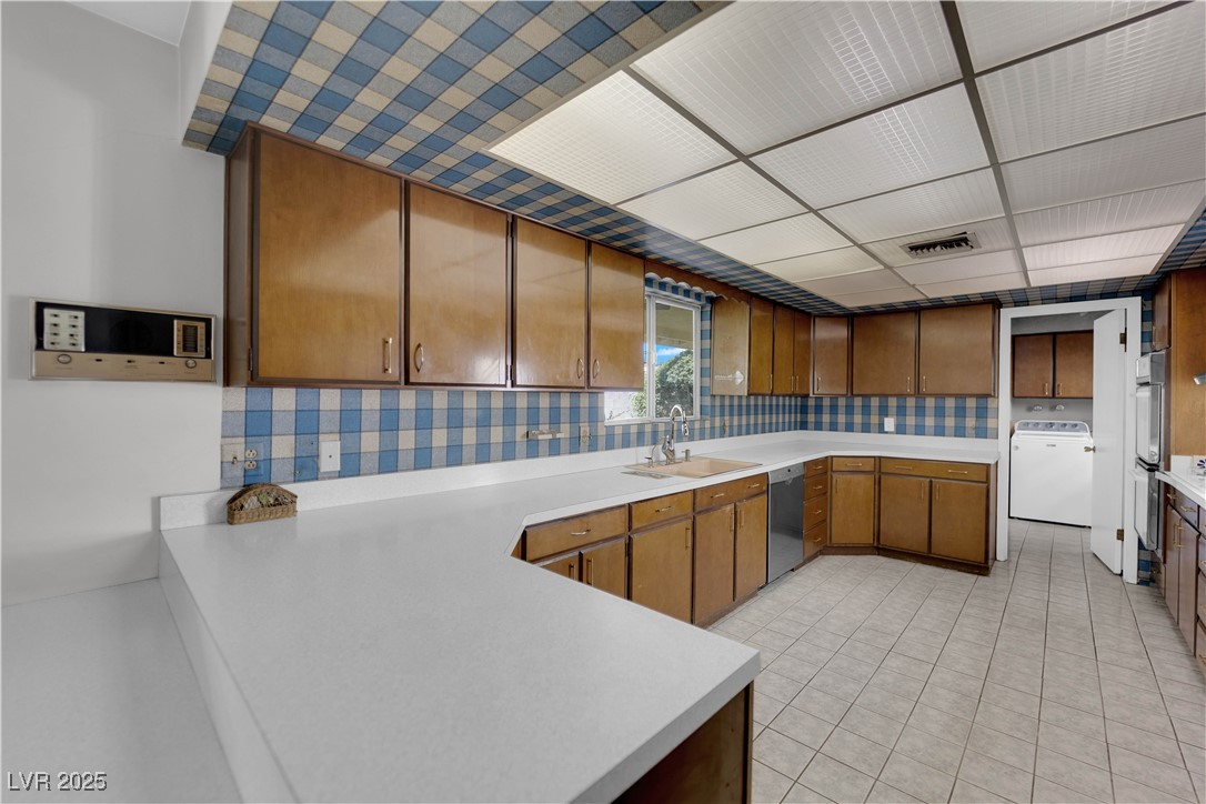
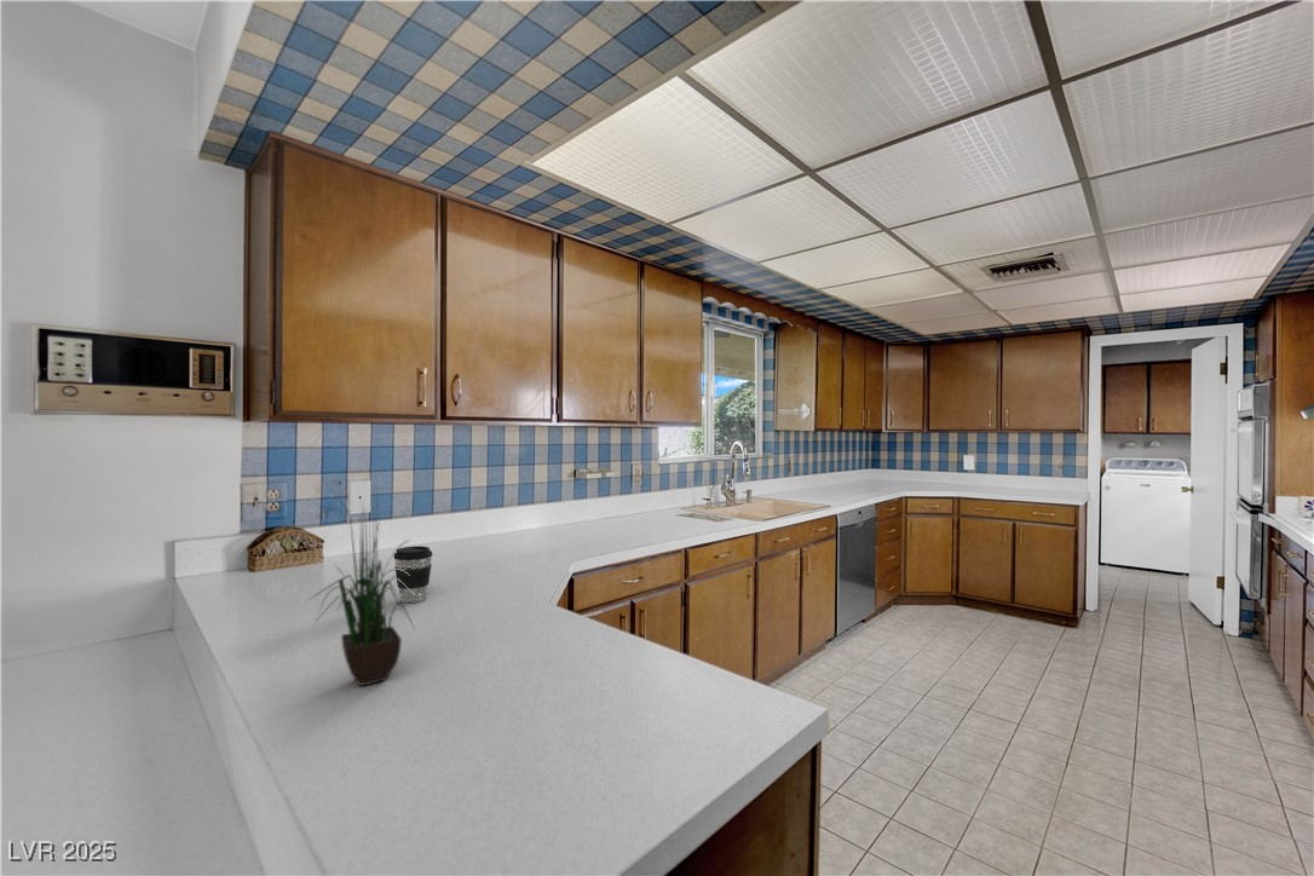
+ coffee cup (413, 574)
+ potted plant (364, 580)
